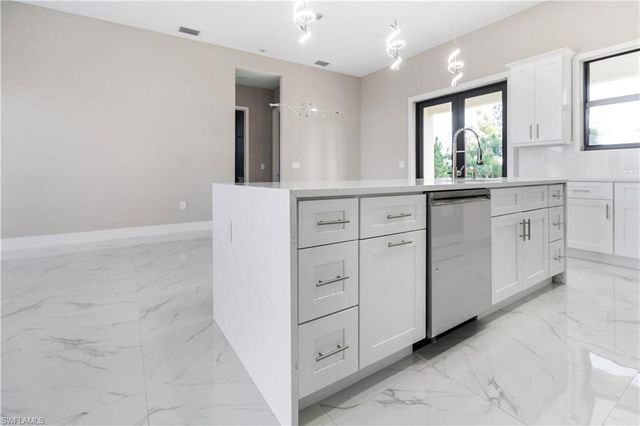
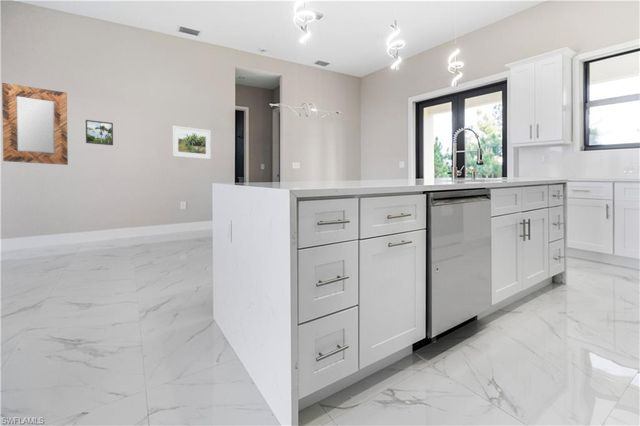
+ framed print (192, 142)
+ home mirror (36, 125)
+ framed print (99, 132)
